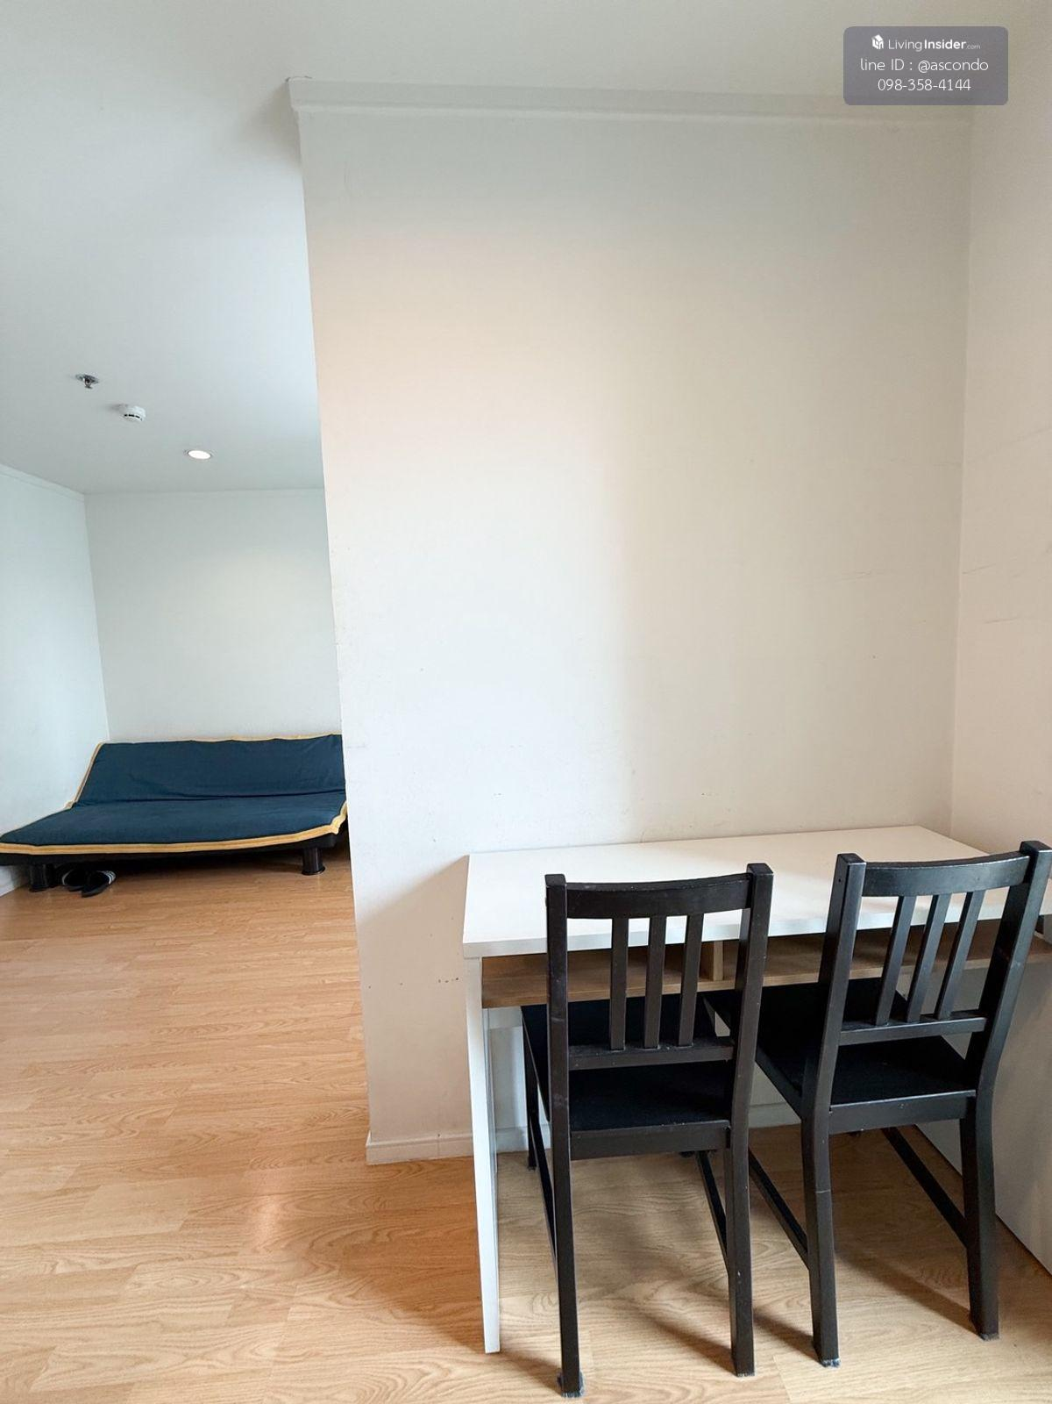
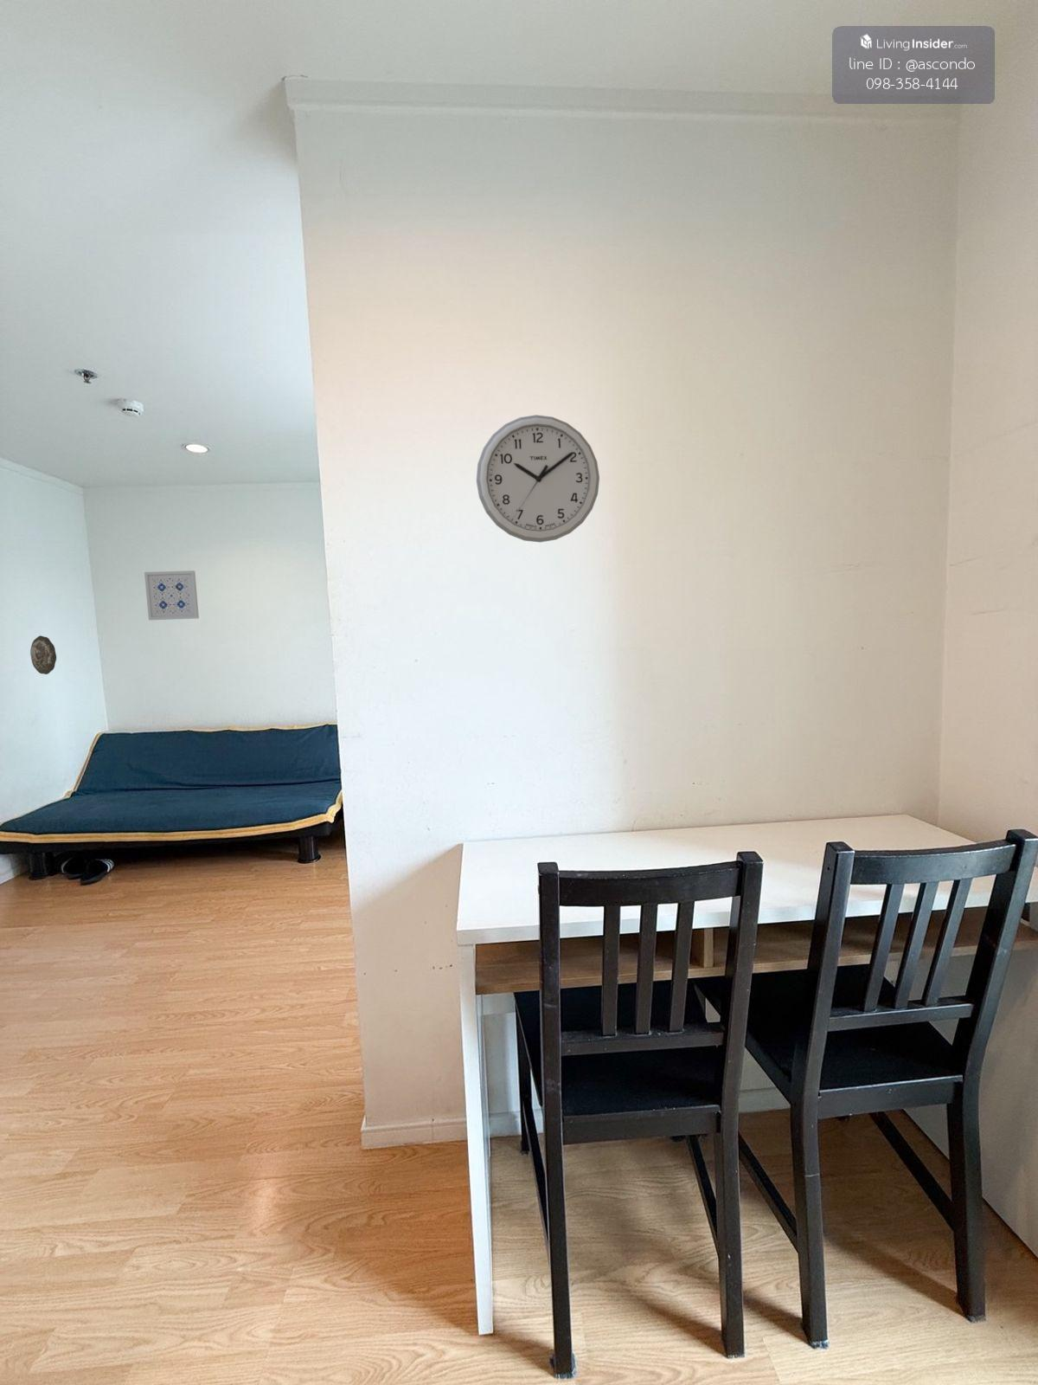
+ decorative plate (41, 654)
+ wall clock (538, 478)
+ wall art (171, 594)
